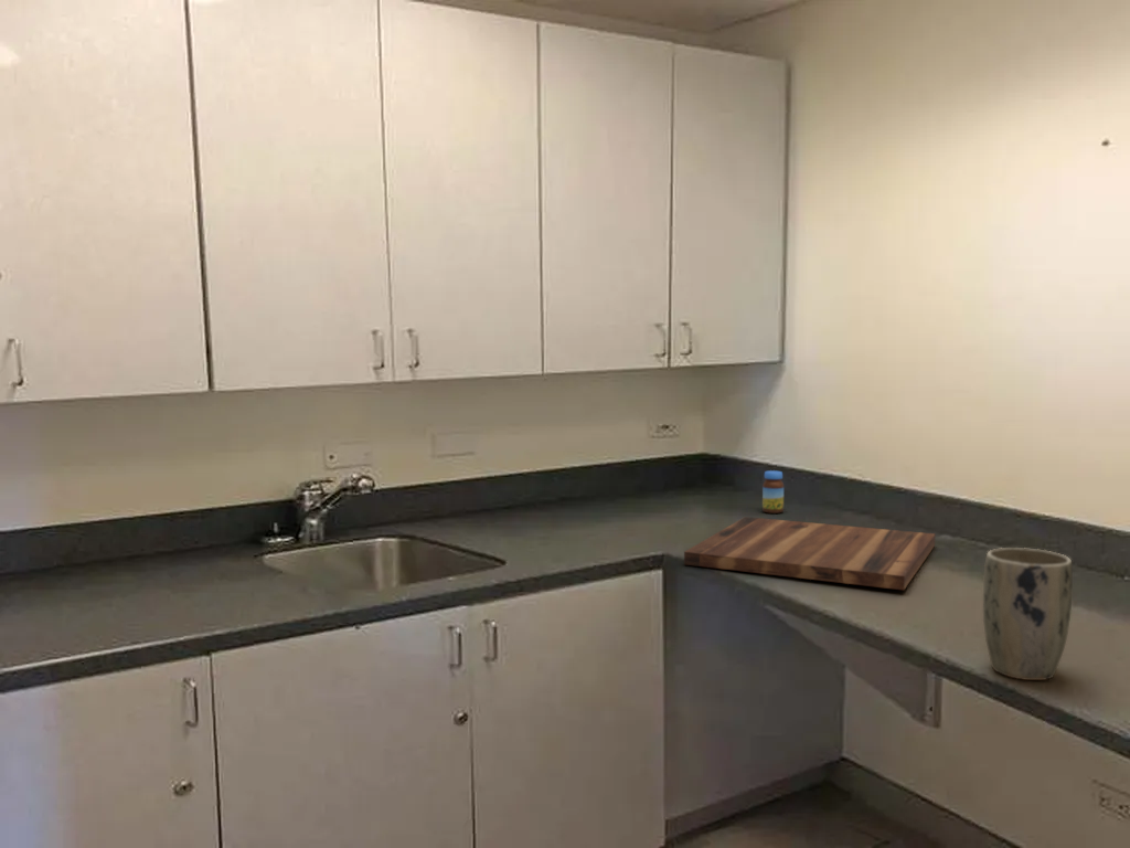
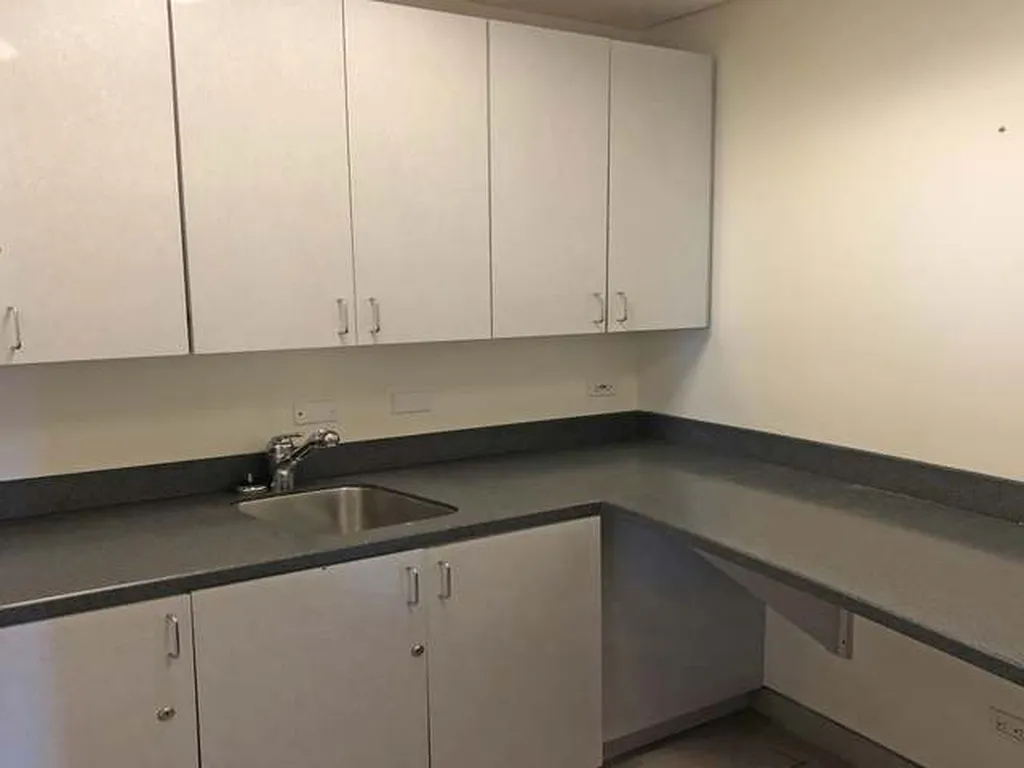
- plant pot (1025, 613)
- cutting board (813, 548)
- jar (772, 491)
